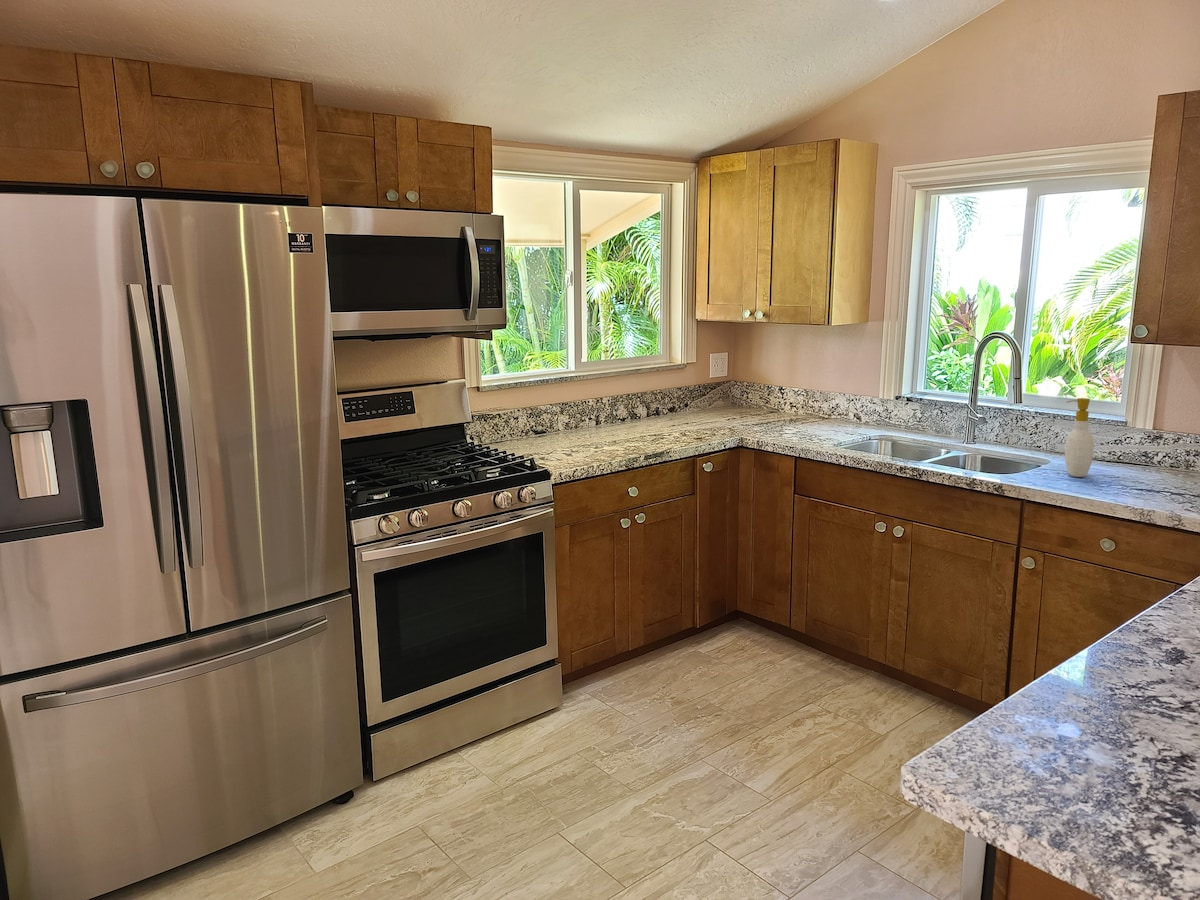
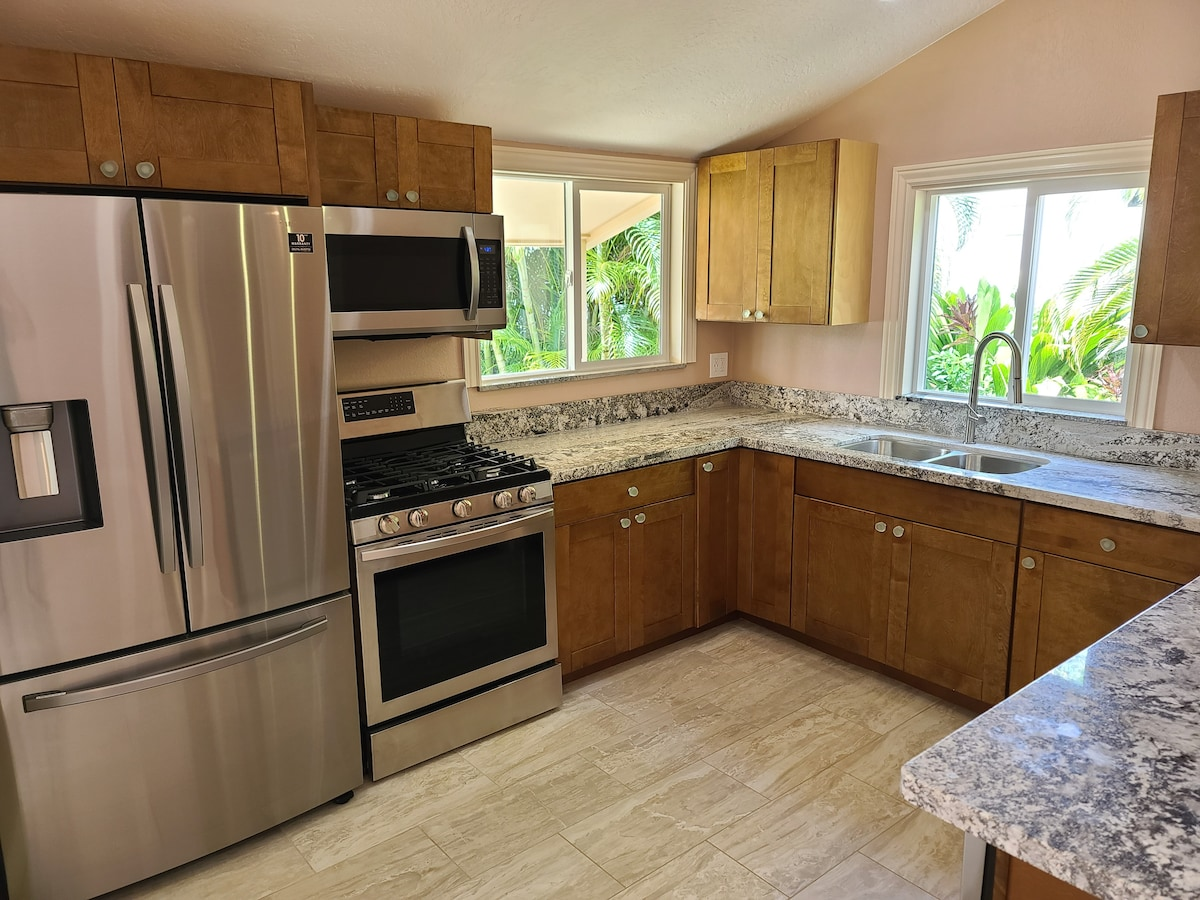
- soap bottle (1078, 436)
